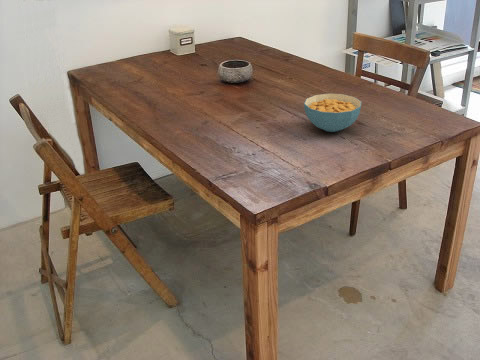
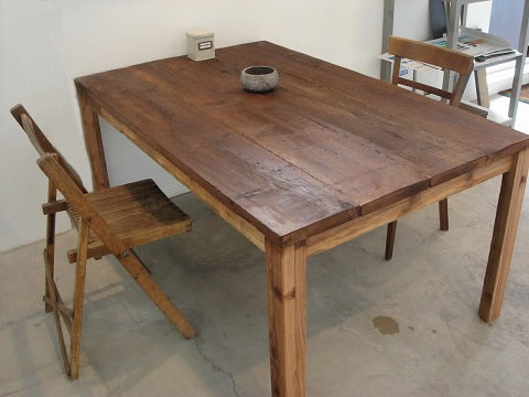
- cereal bowl (332, 115)
